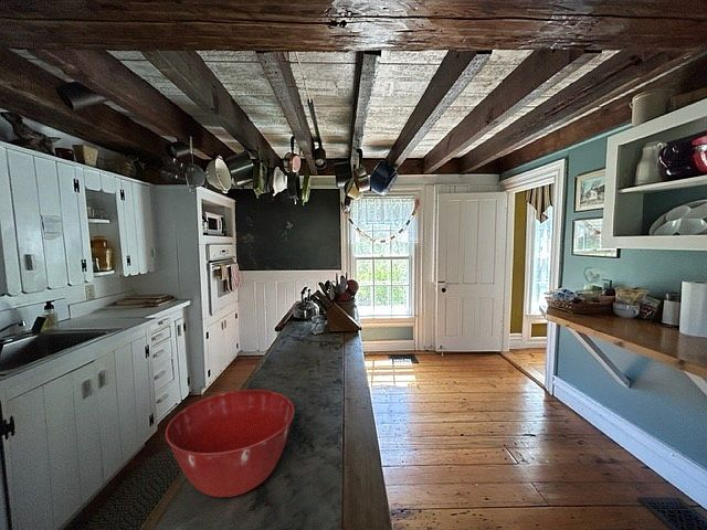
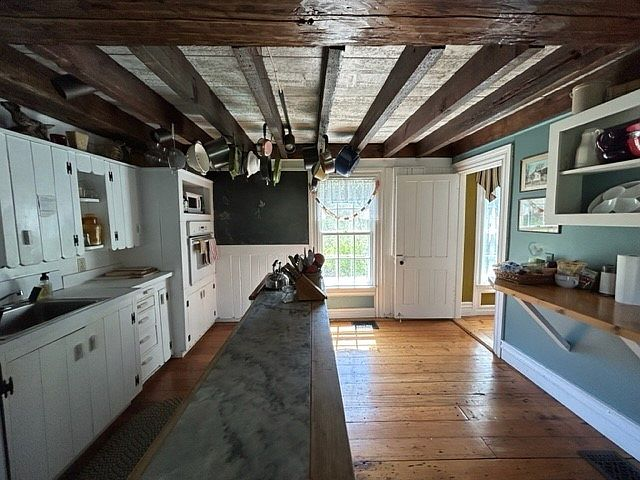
- mixing bowl (234, 446)
